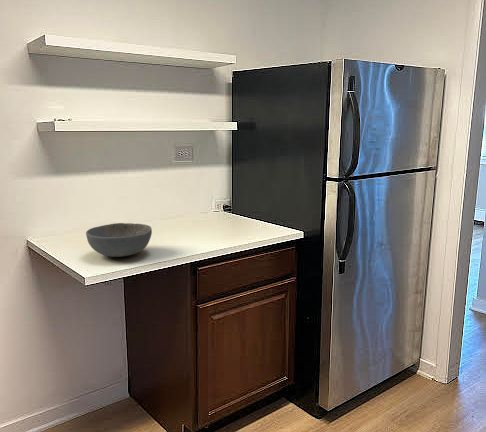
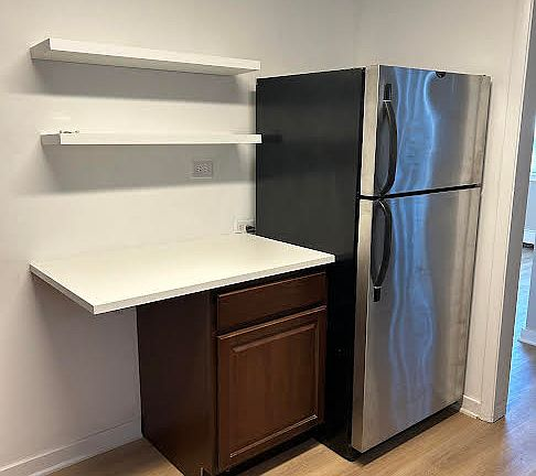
- bowl (119, 242)
